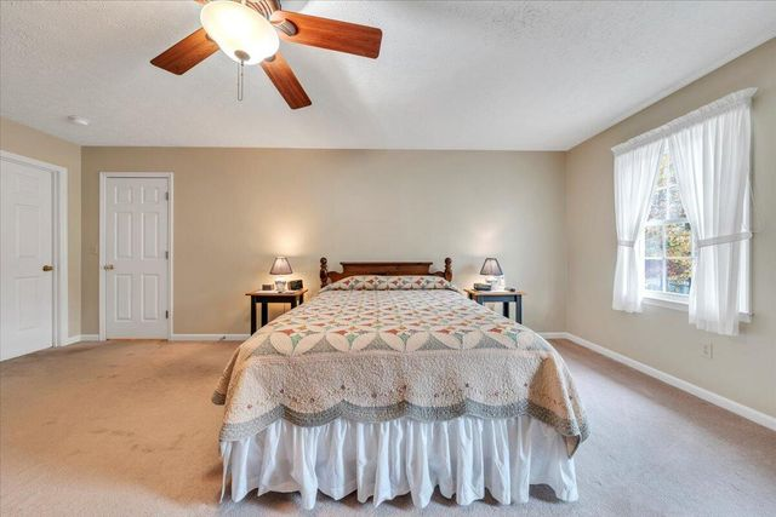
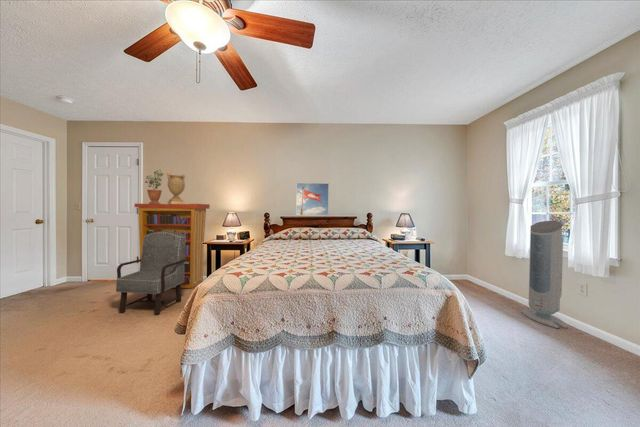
+ decorative urn (176, 188)
+ bookcase (185, 244)
+ potted plant (155, 185)
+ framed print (312, 199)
+ armchair (153, 269)
+ air purifier (544, 269)
